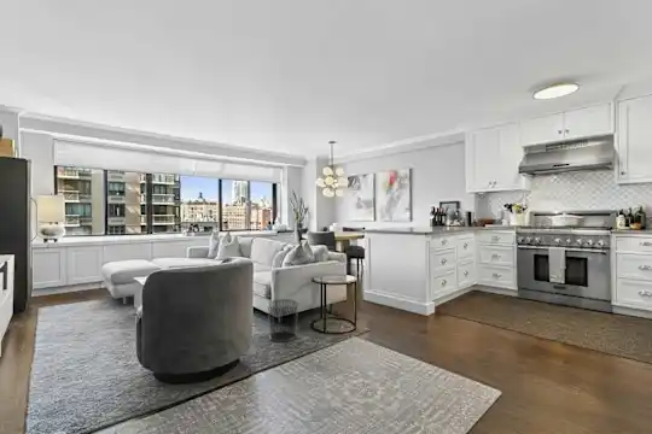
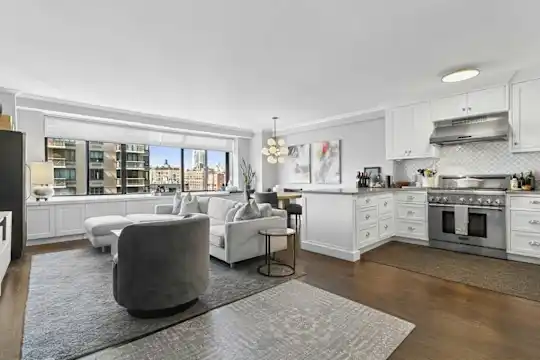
- waste bin (283, 319)
